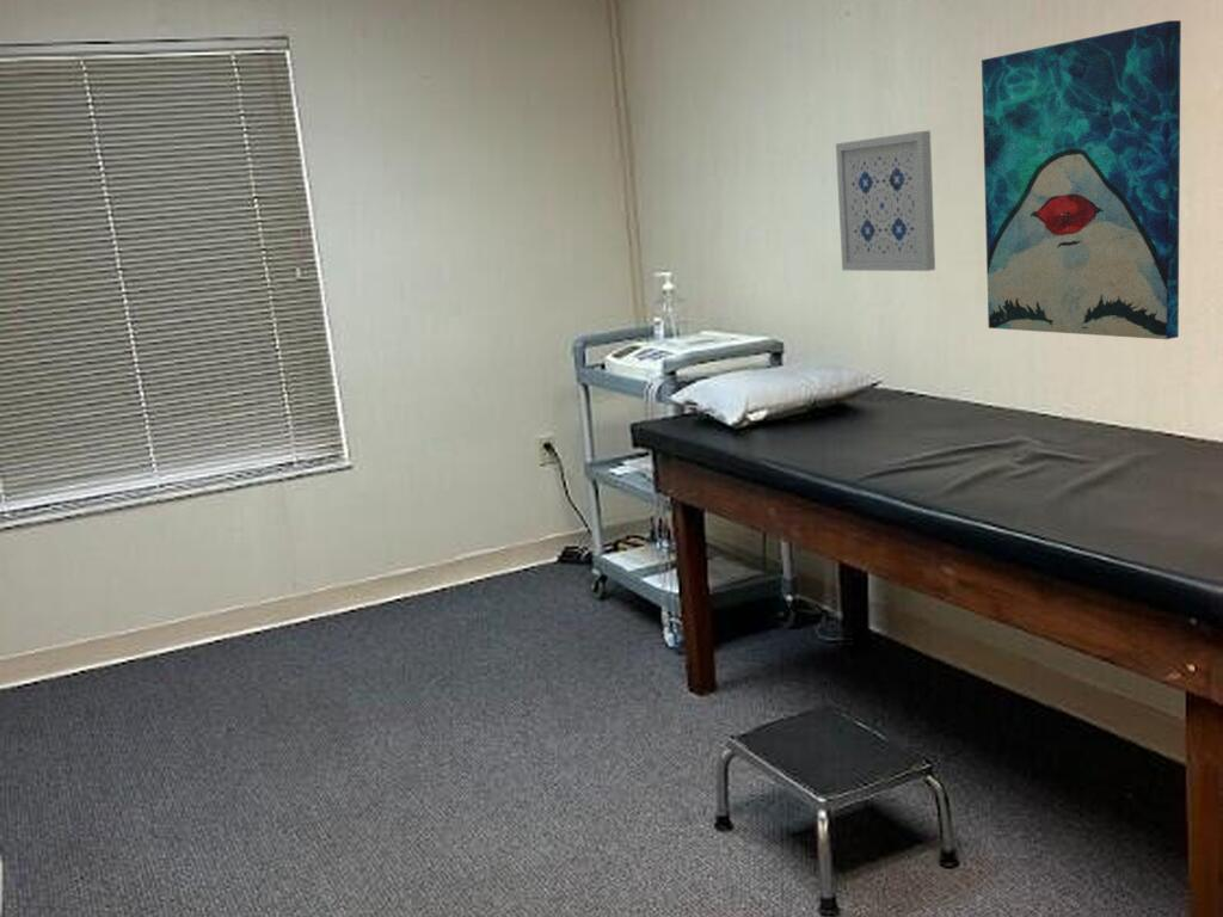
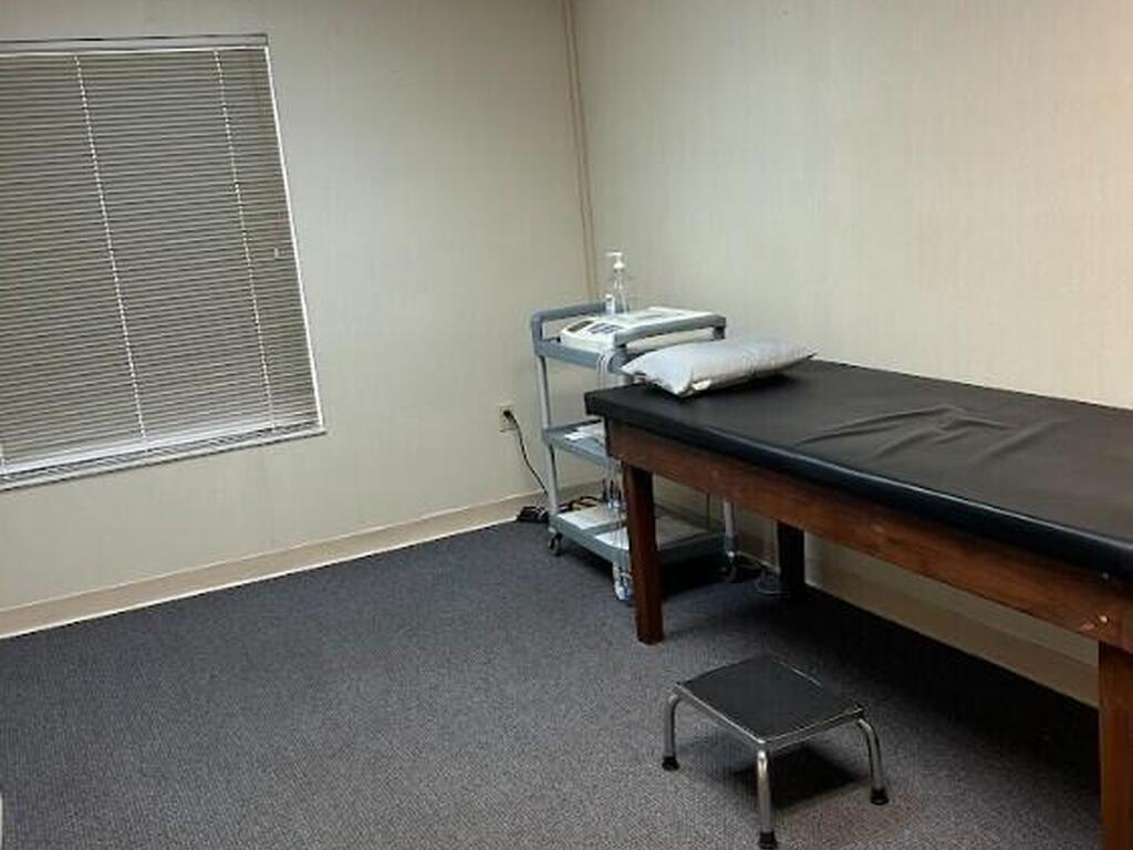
- wall art (883, 204)
- wall art (1074, 190)
